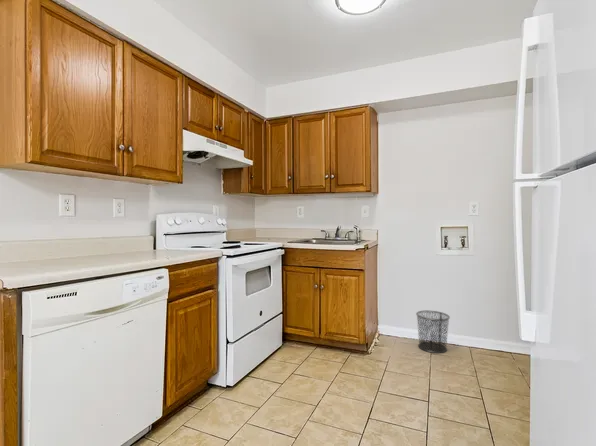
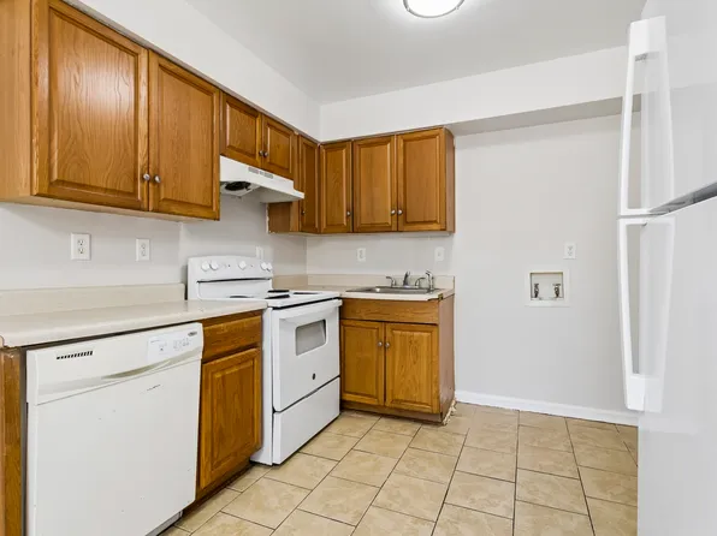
- waste bin (432, 331)
